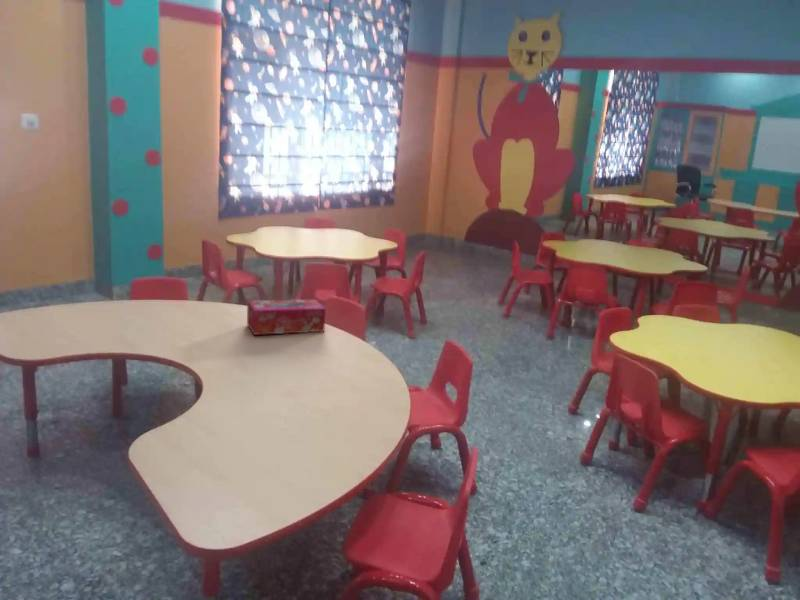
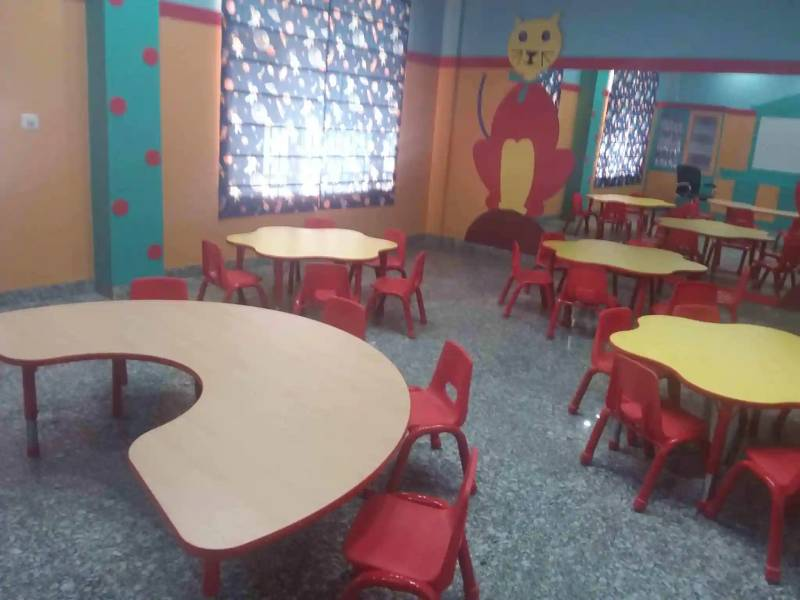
- tissue box (285, 316)
